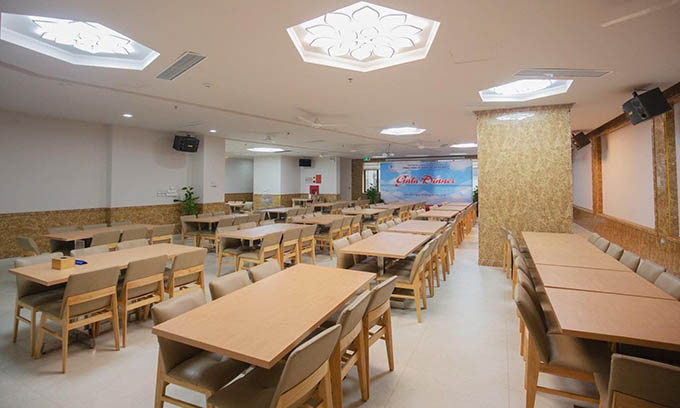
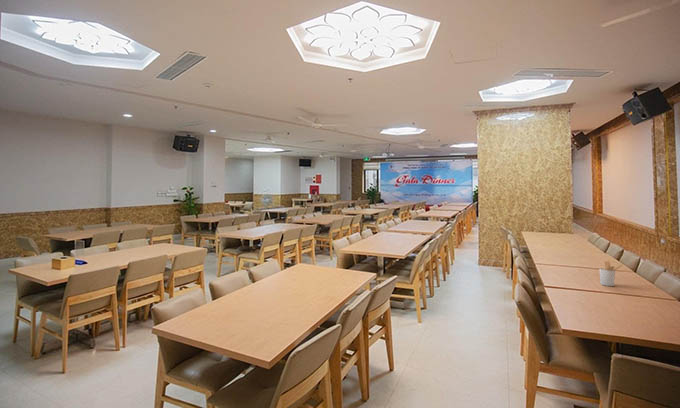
+ utensil holder (611, 273)
